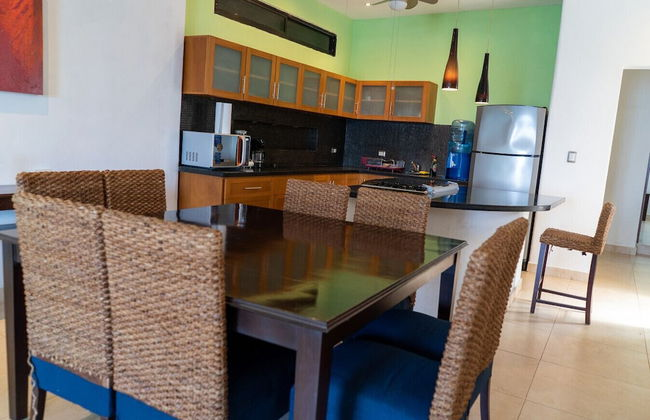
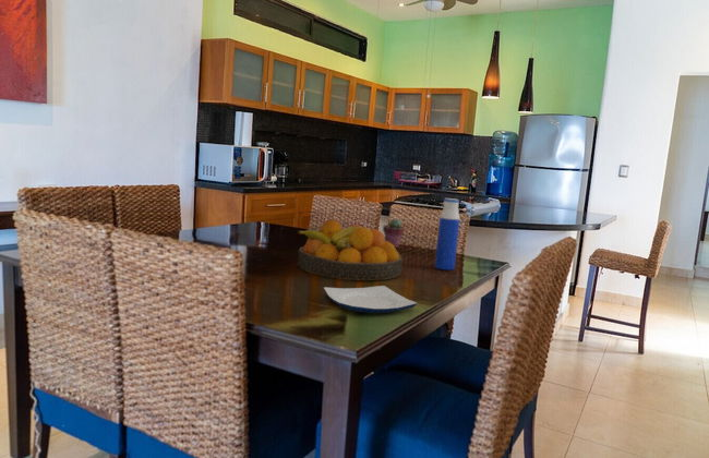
+ potted succulent (393, 232)
+ plate (368, 300)
+ water bottle (447, 233)
+ fruit bowl (351, 245)
